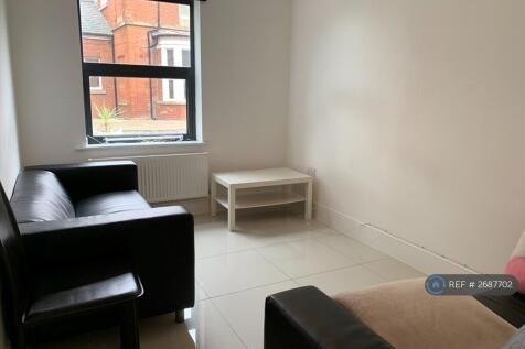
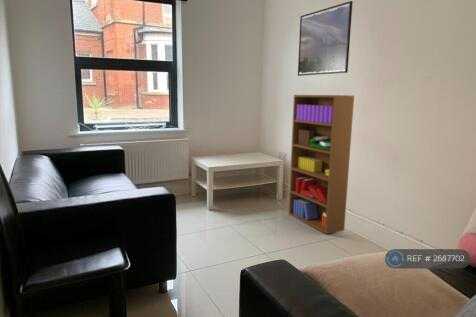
+ bookshelf (317, 160)
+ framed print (322, 42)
